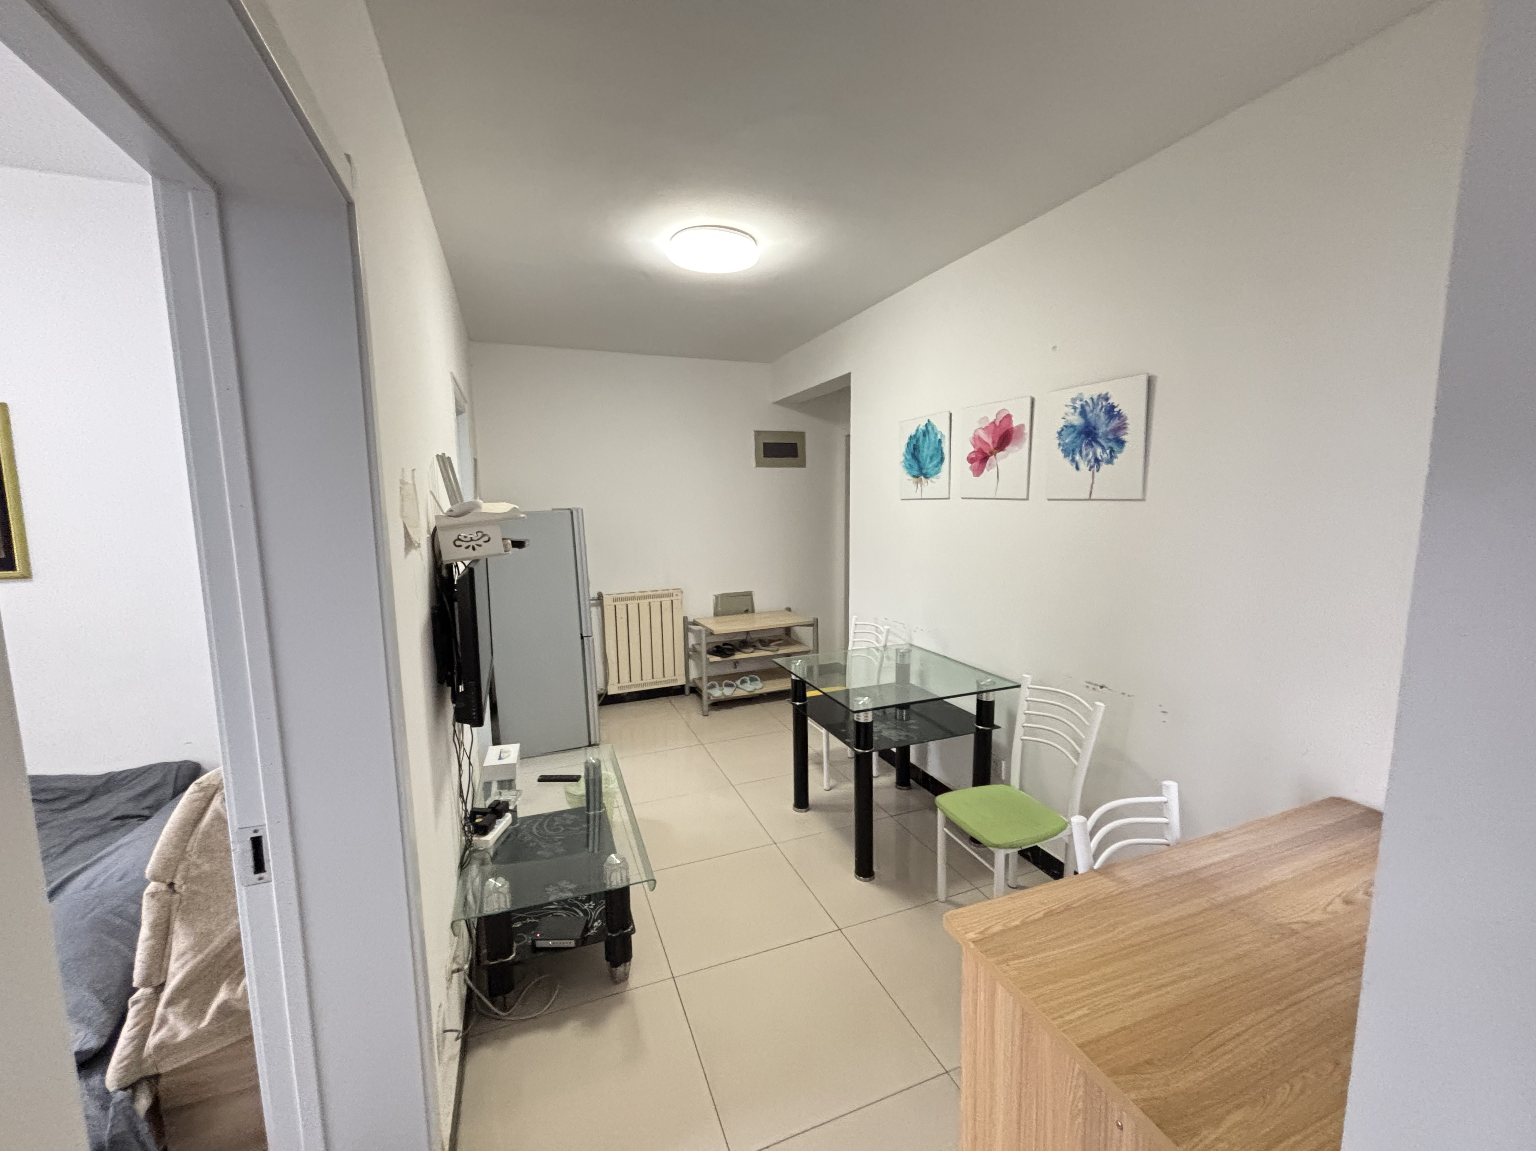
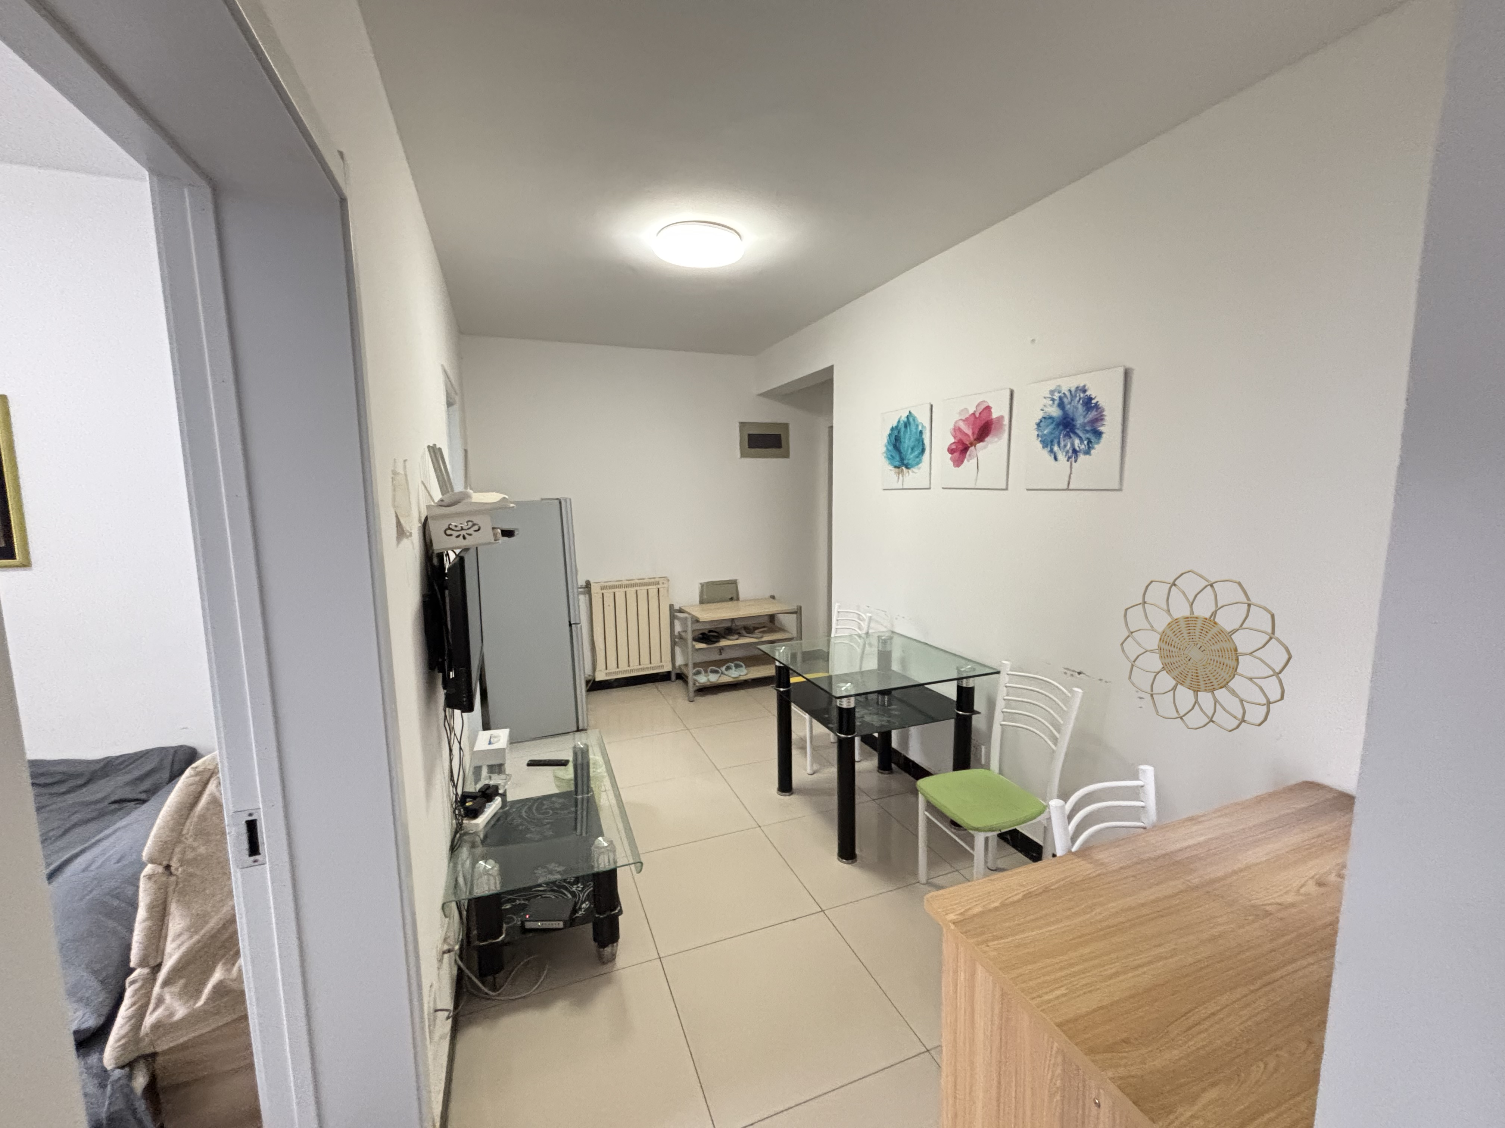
+ decorative wall piece (1196, 650)
